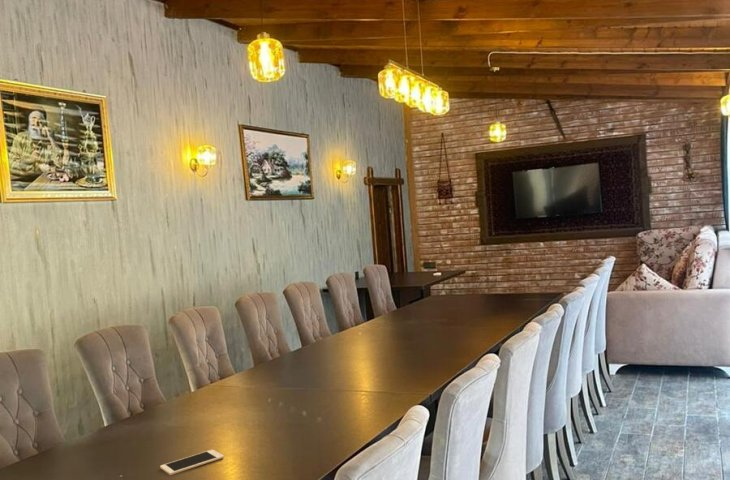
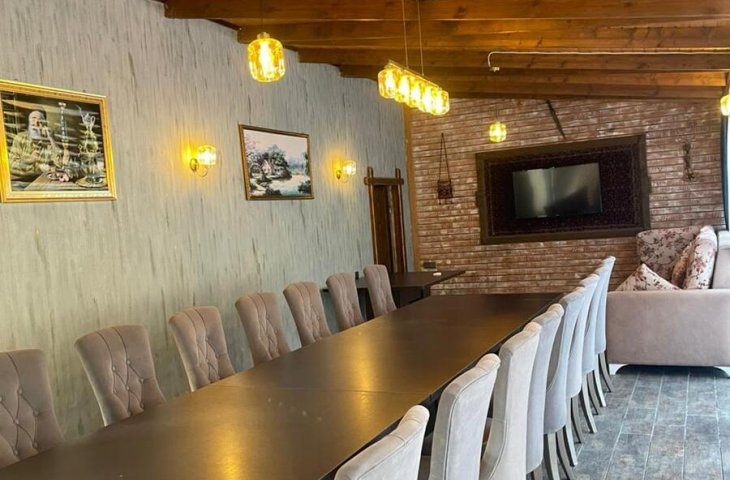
- cell phone (192, 461)
